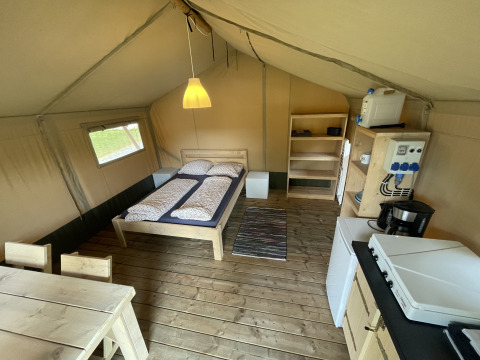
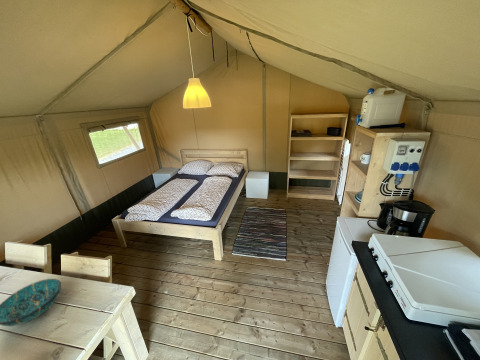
+ decorative bowl (33, 305)
